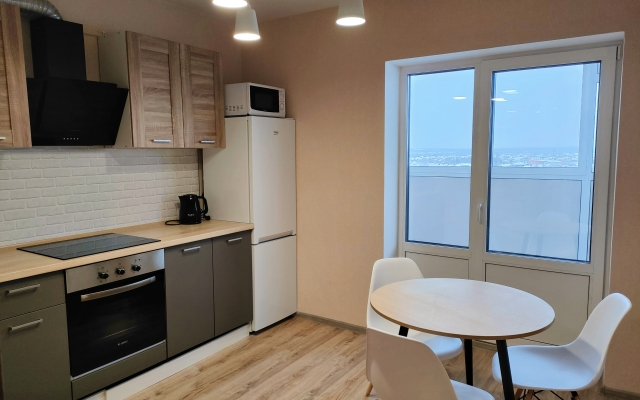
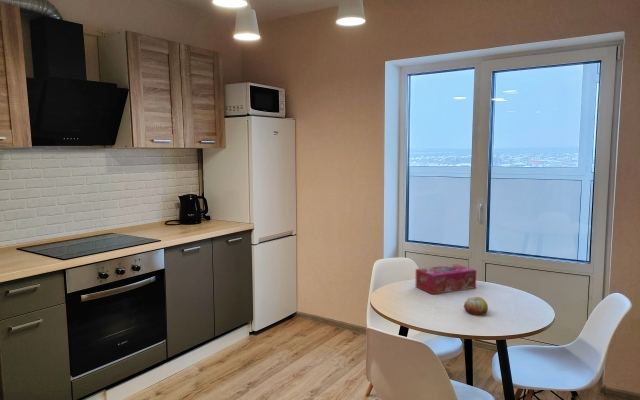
+ fruit (475, 304)
+ tissue box (445, 278)
